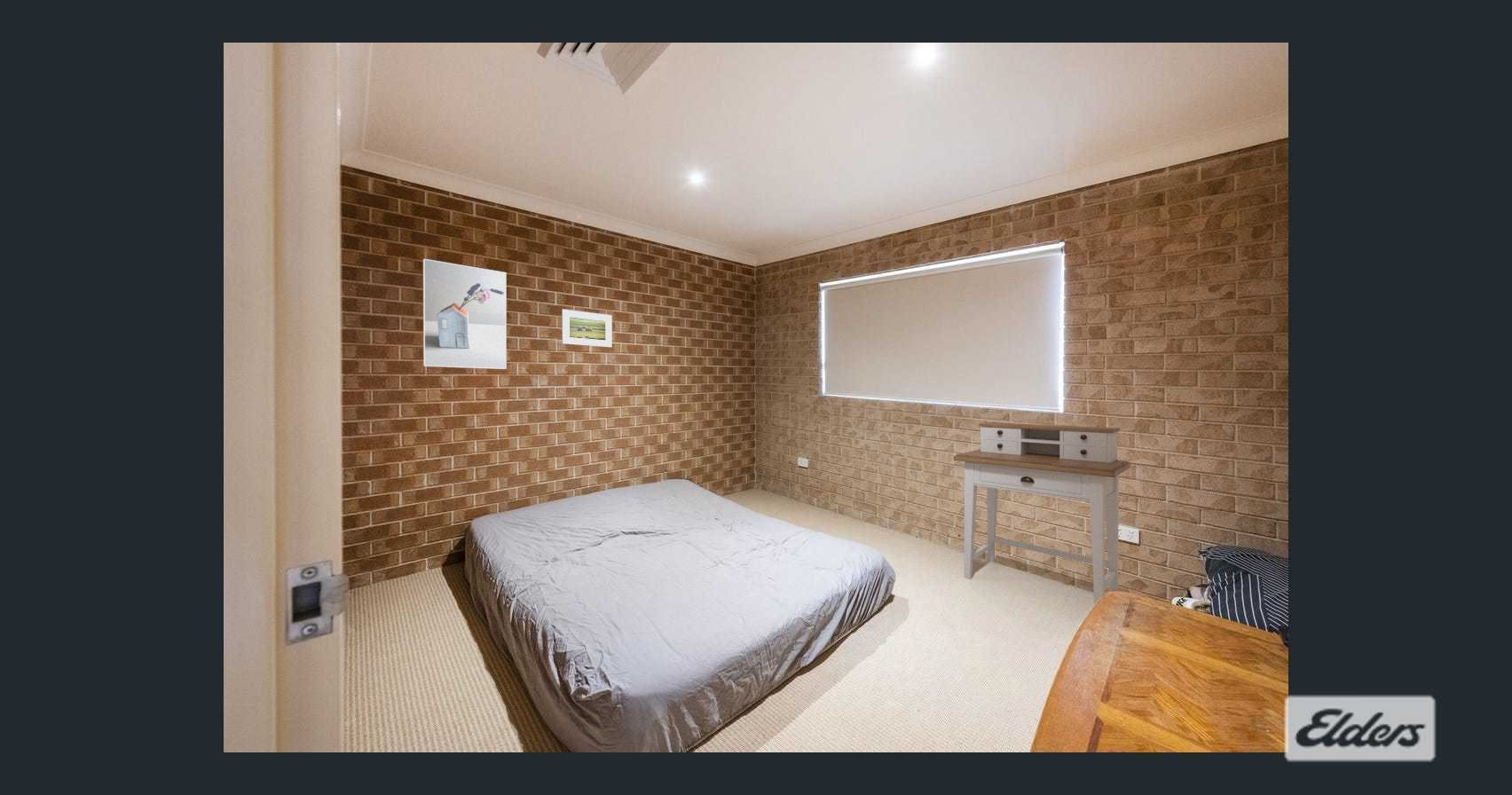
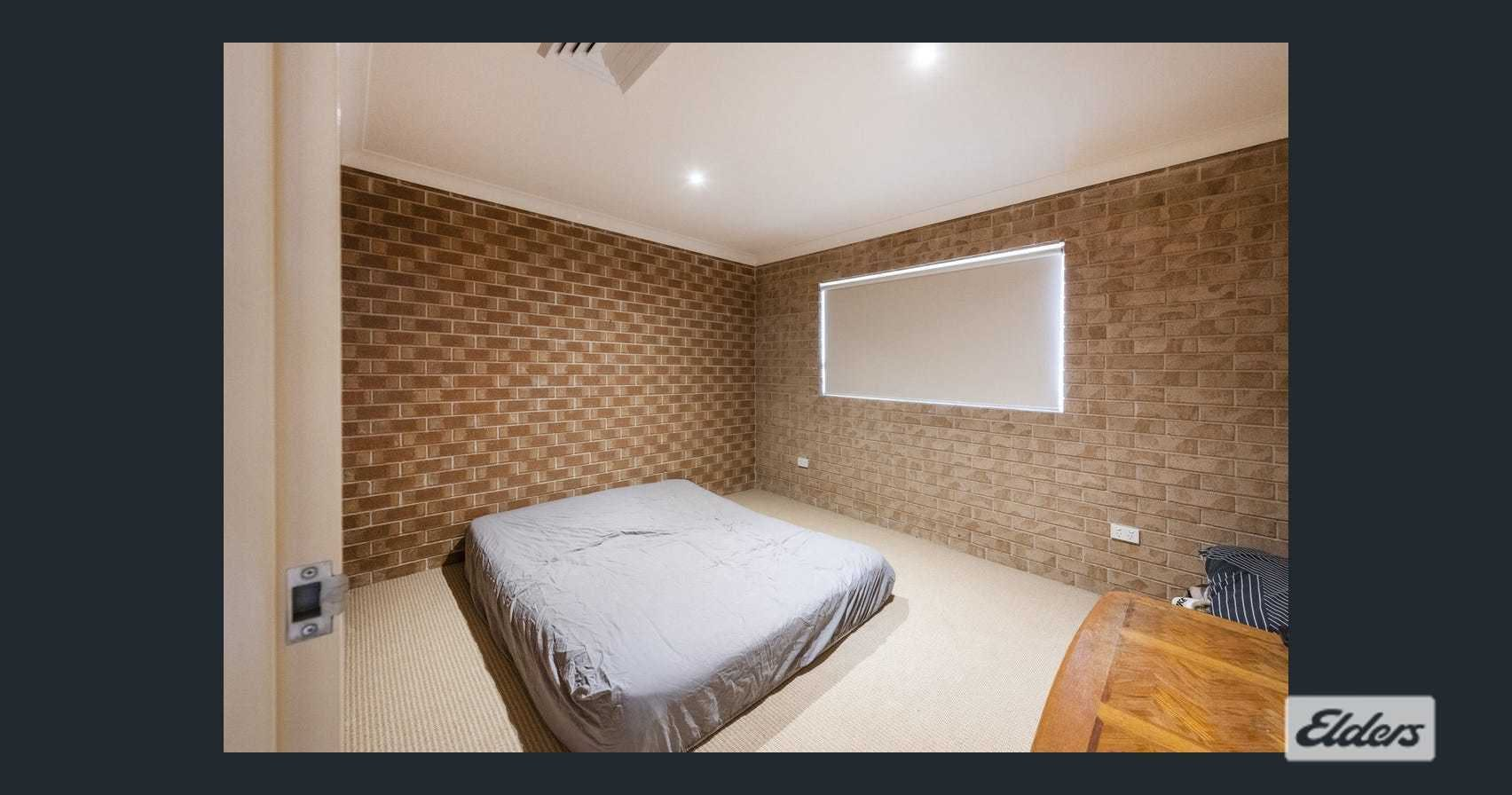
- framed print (467, 317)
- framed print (587, 328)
- desk (1039, 494)
